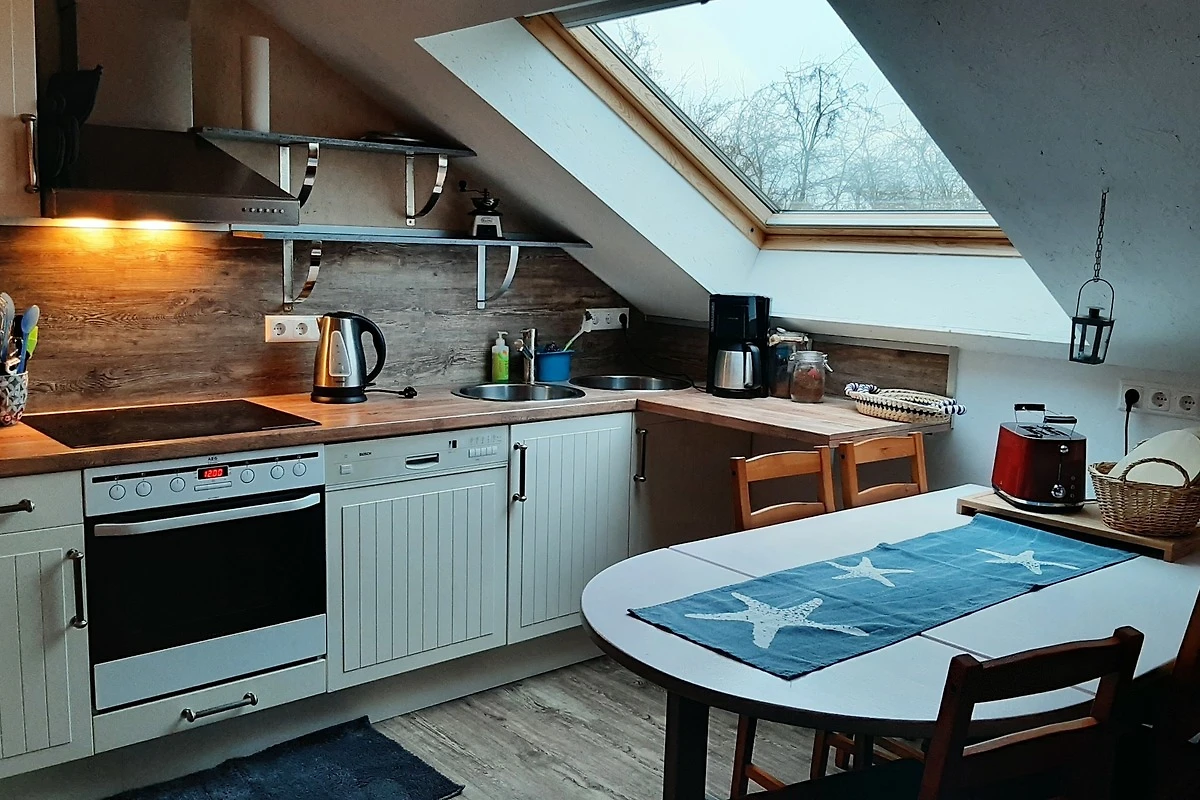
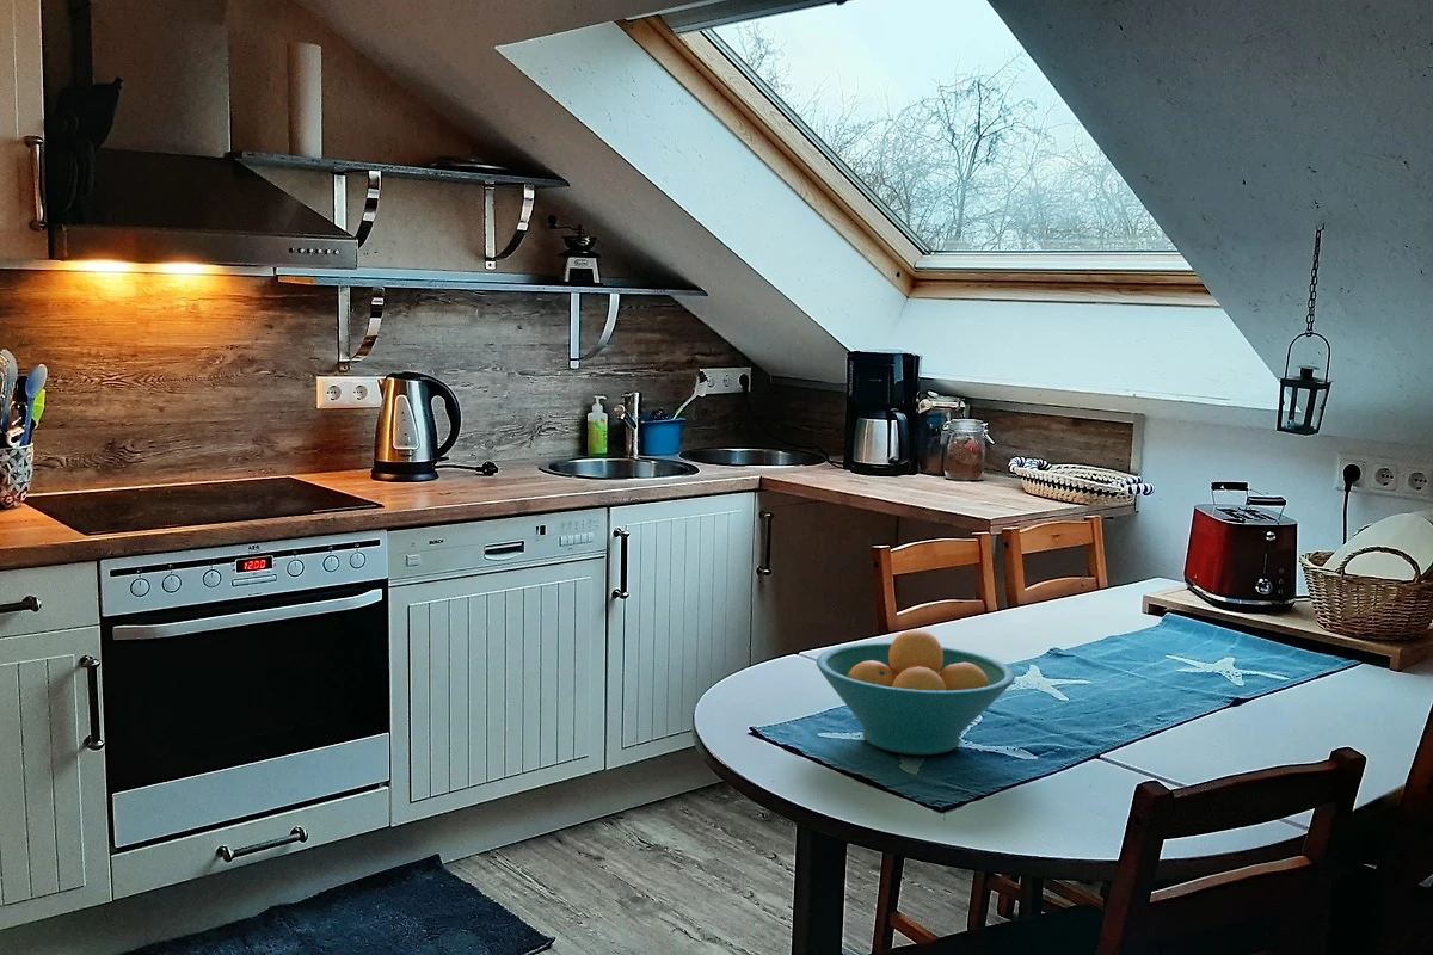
+ fruit bowl (914, 686)
